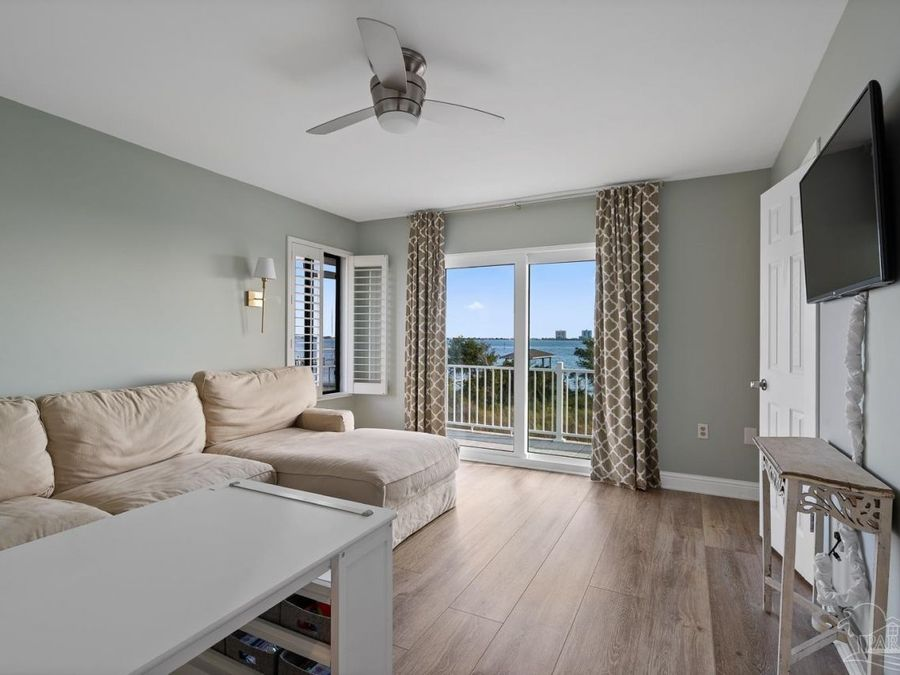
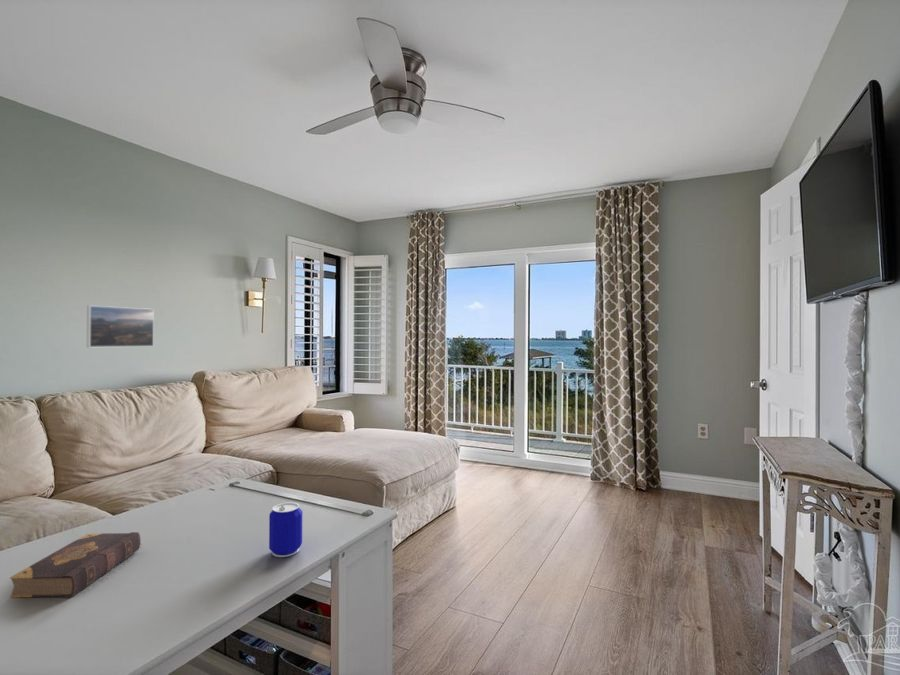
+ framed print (122, 327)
+ book (87, 558)
+ beer can (285, 527)
